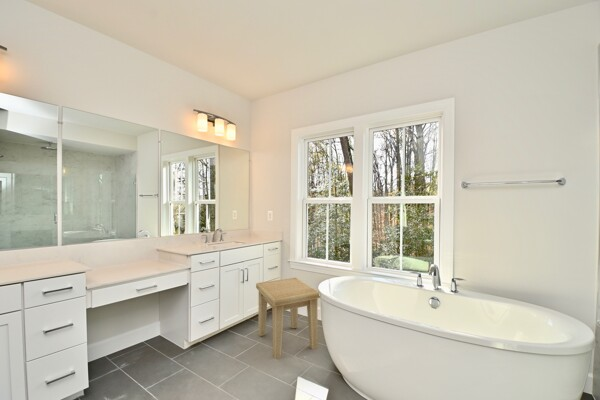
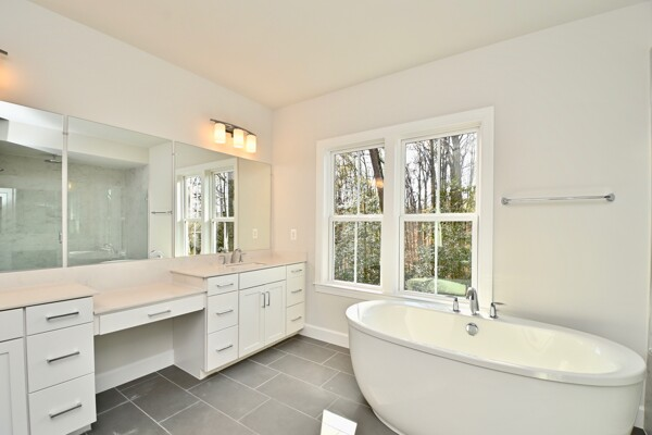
- side table (290, 313)
